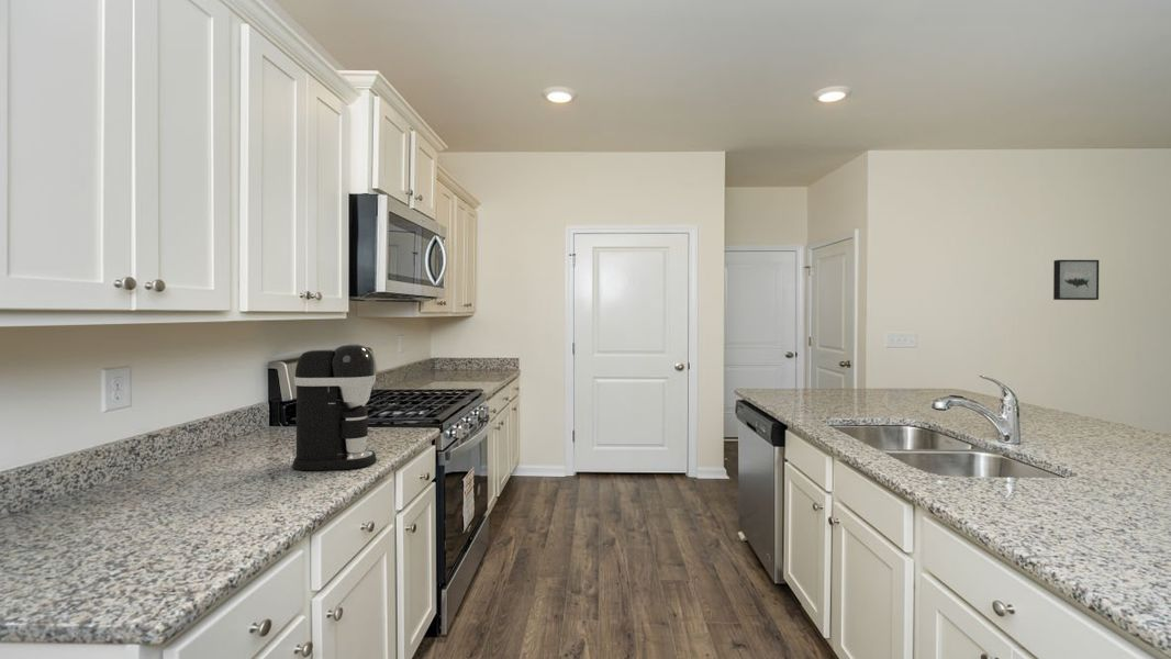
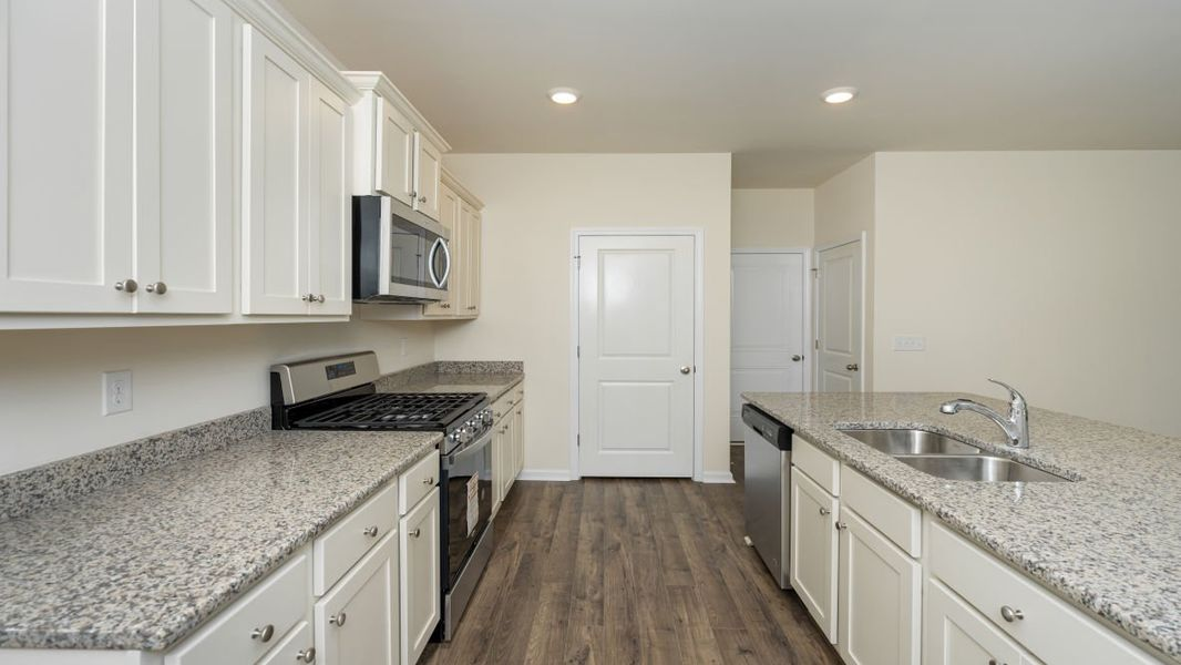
- wall art (1075, 279)
- coffee maker (335, 403)
